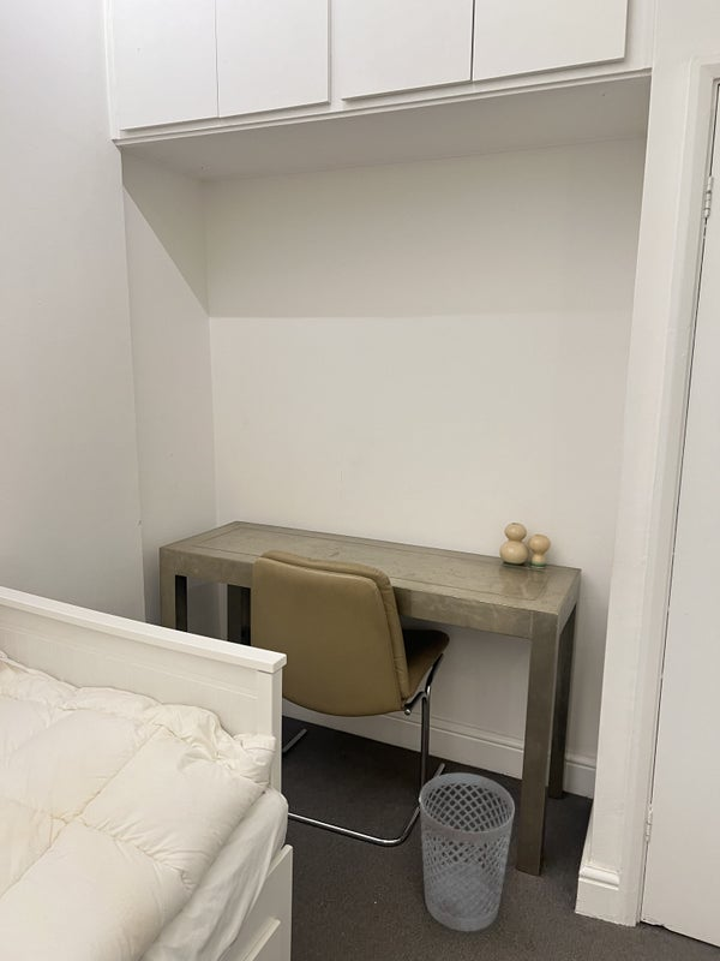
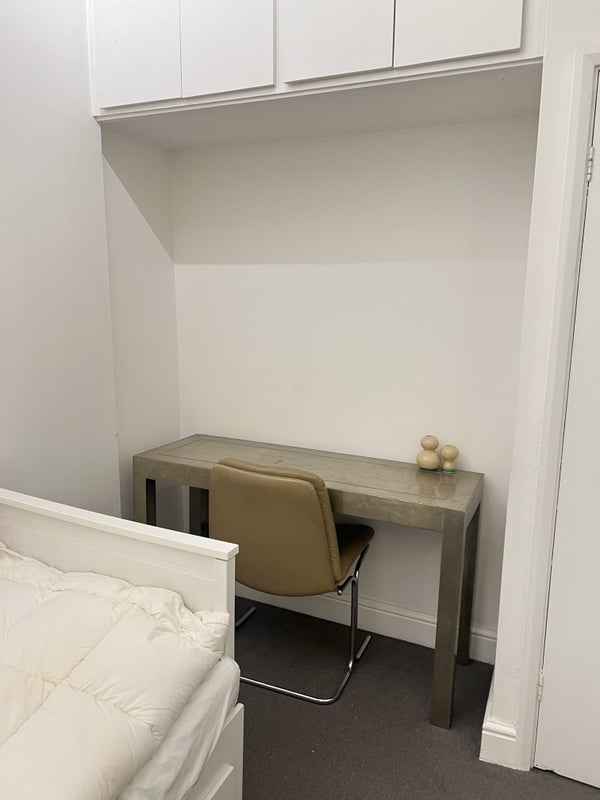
- wastebasket (463, 852)
